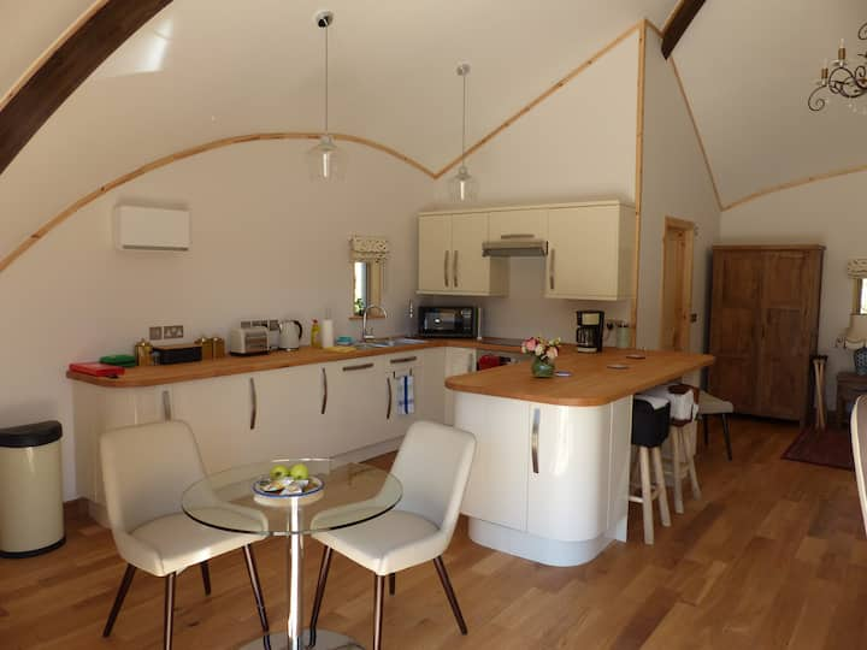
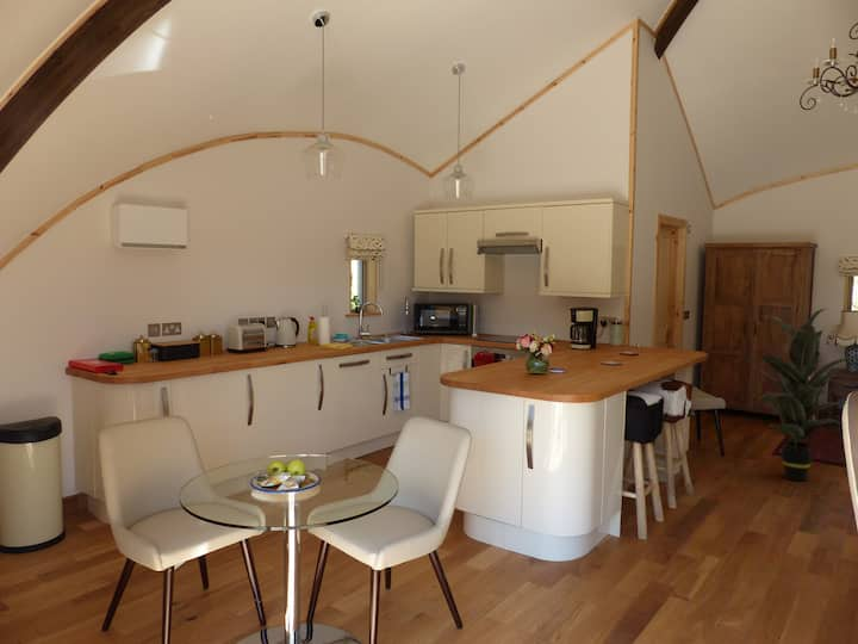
+ indoor plant (802, 394)
